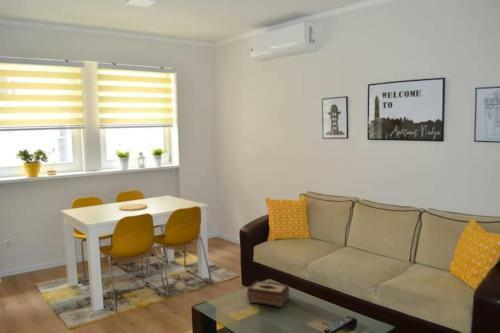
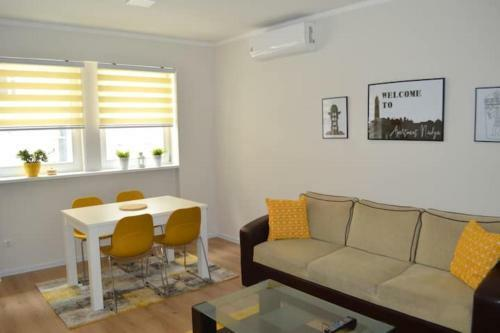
- tissue box (268, 293)
